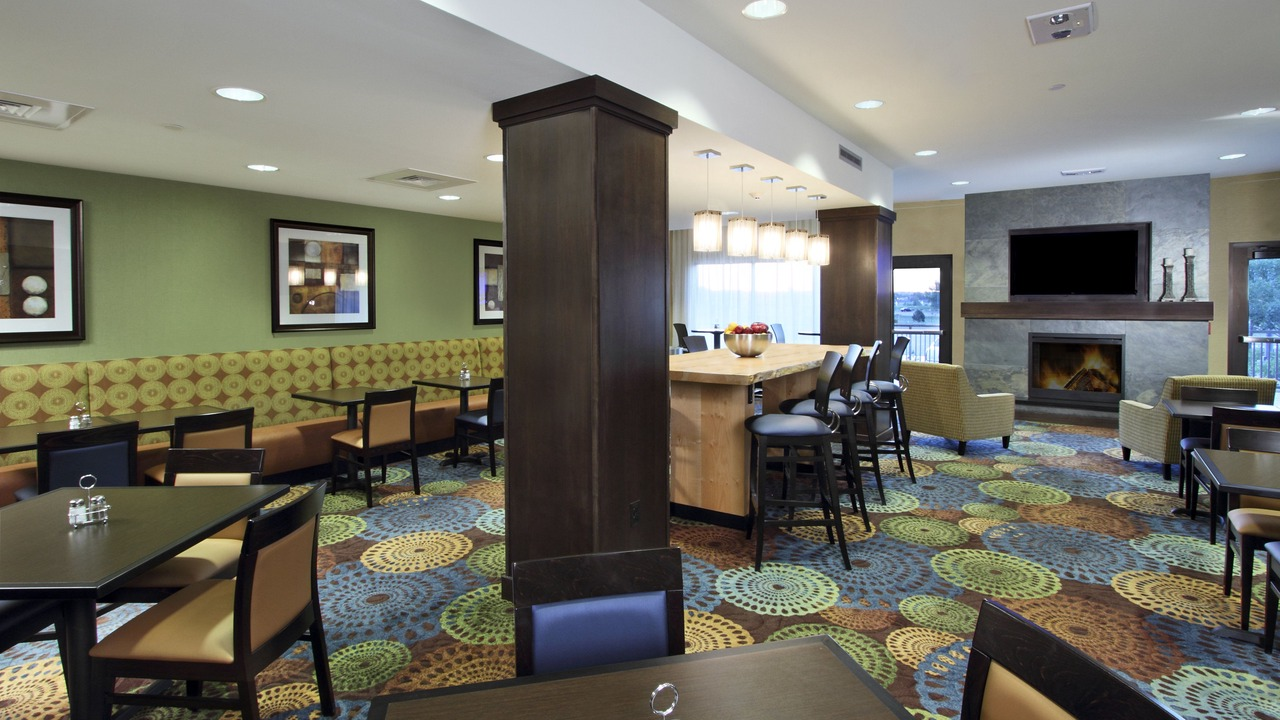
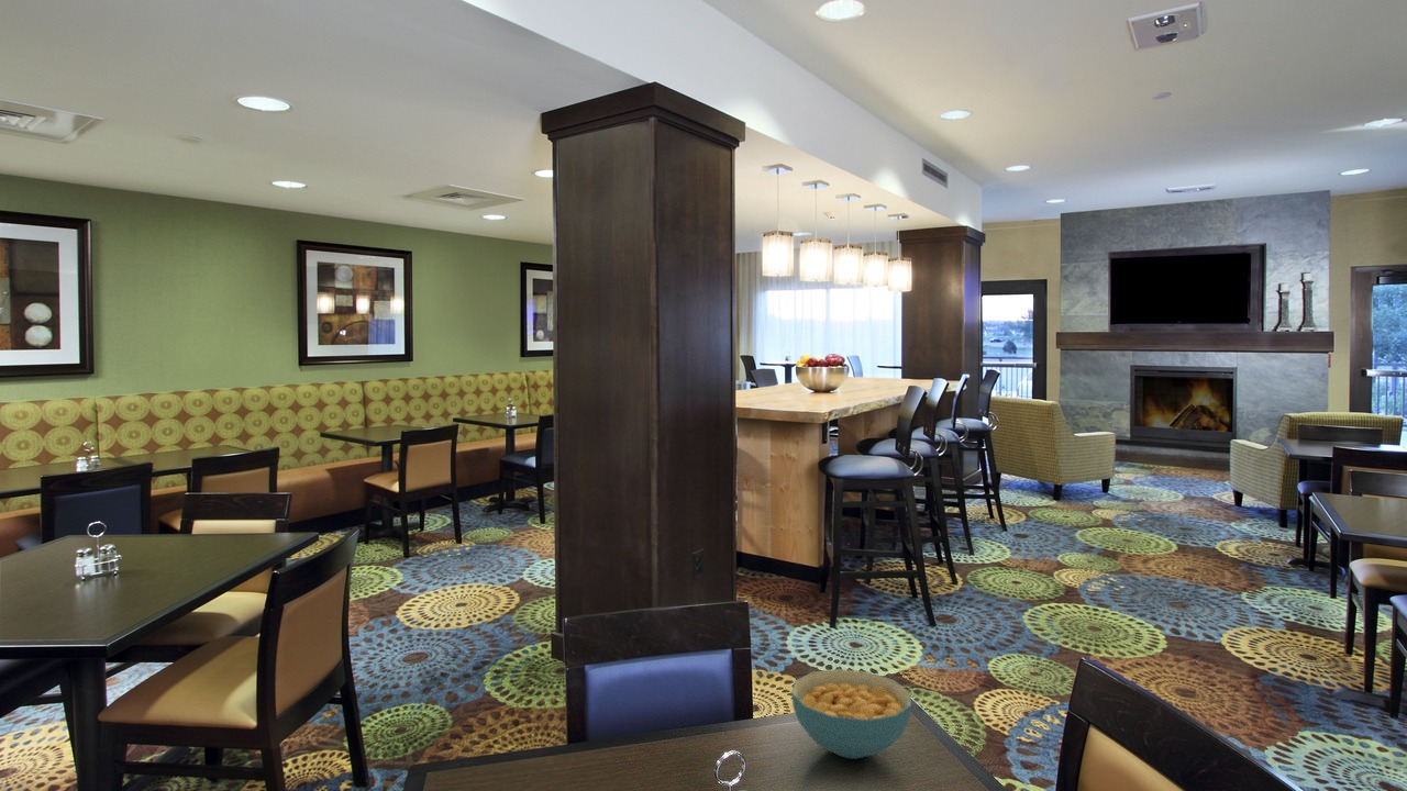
+ cereal bowl (850, 721)
